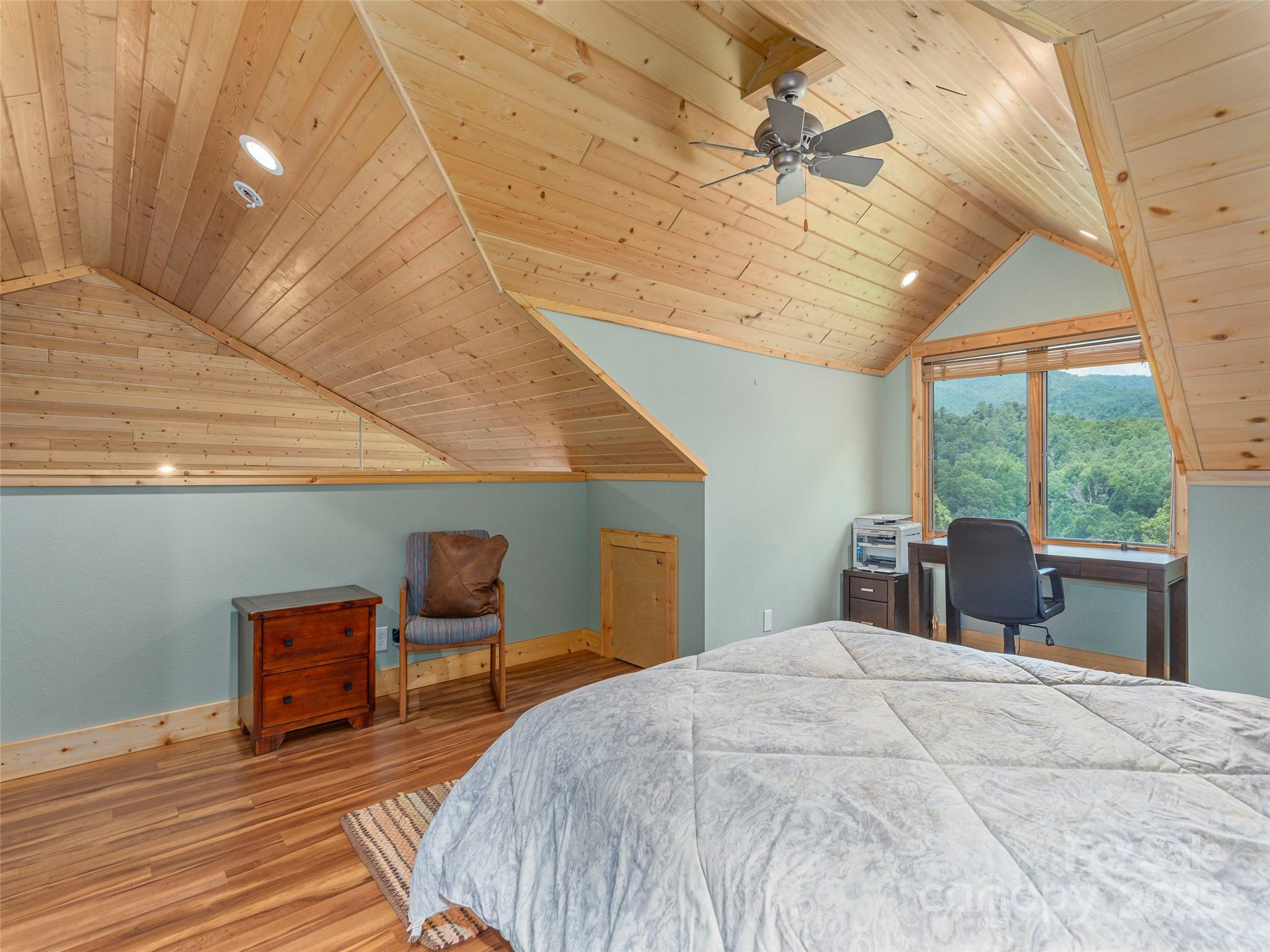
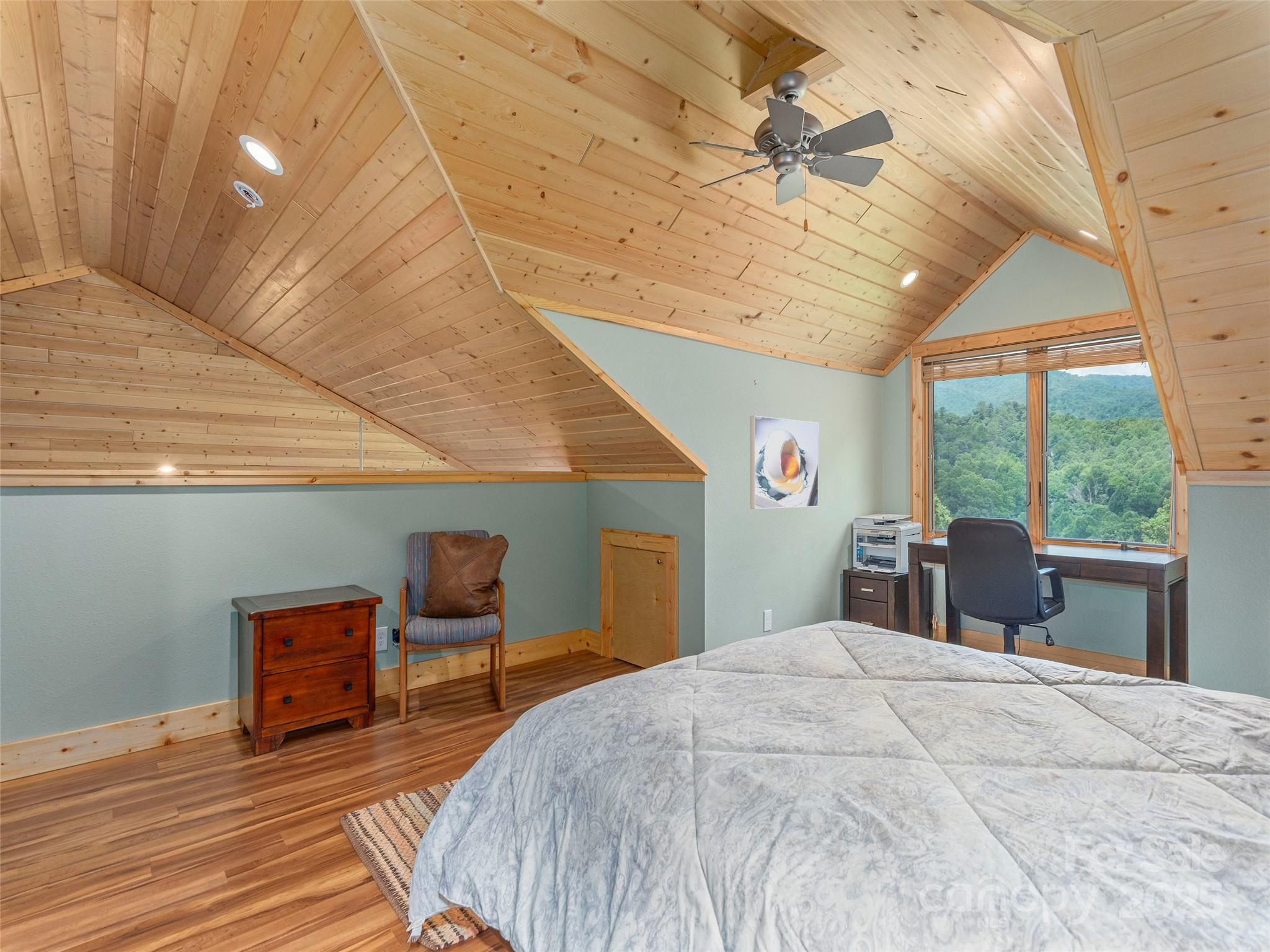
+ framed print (786, 463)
